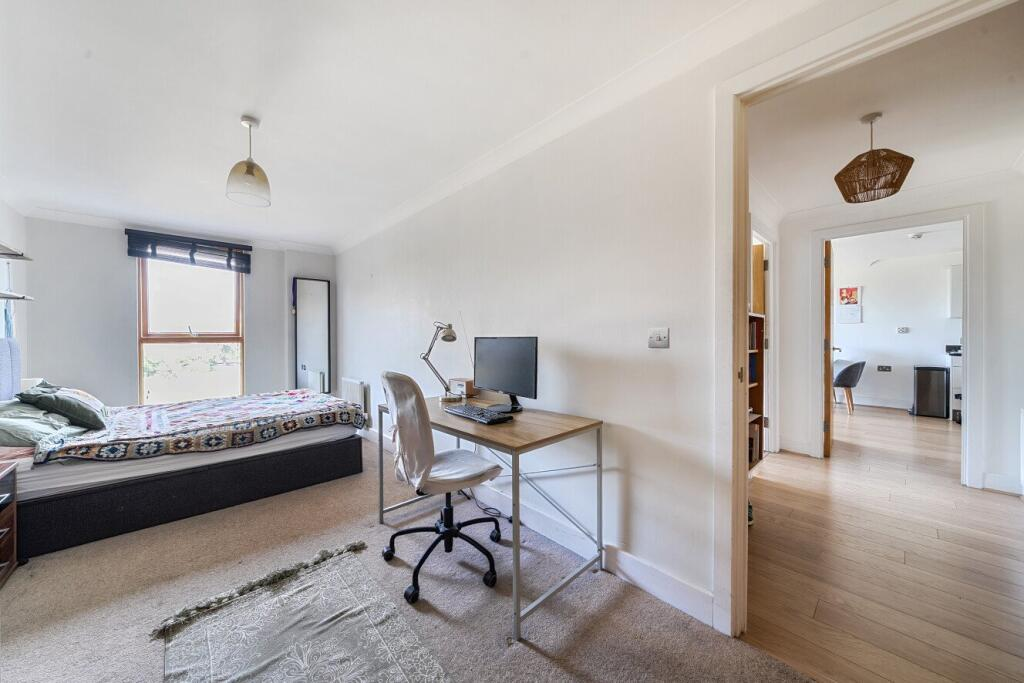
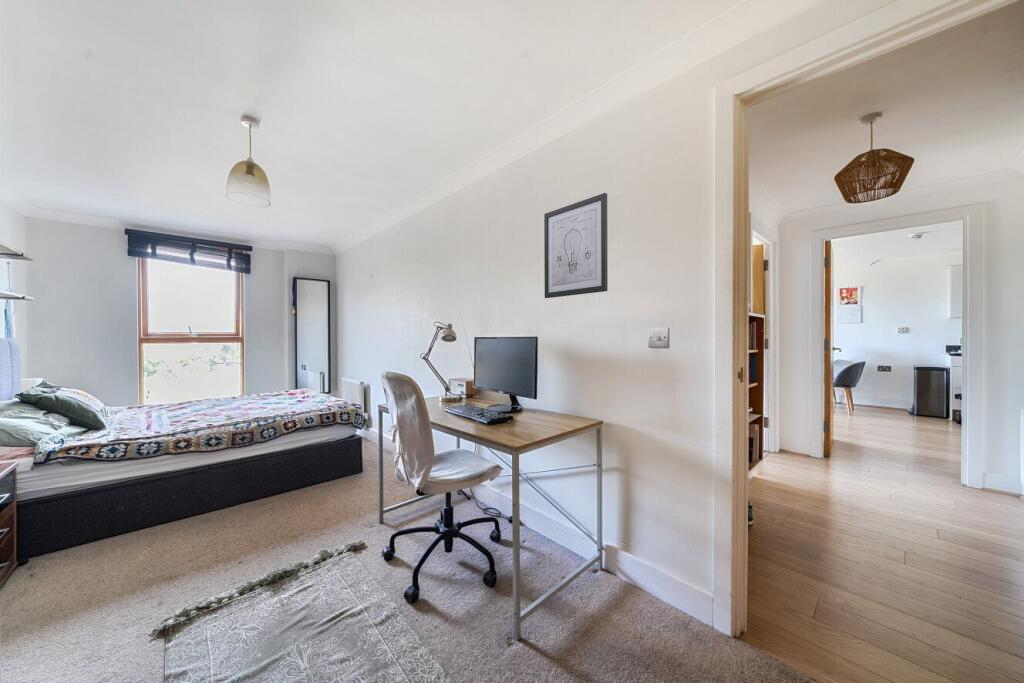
+ wall art (573, 249)
